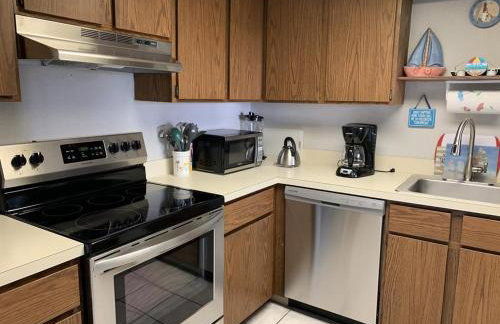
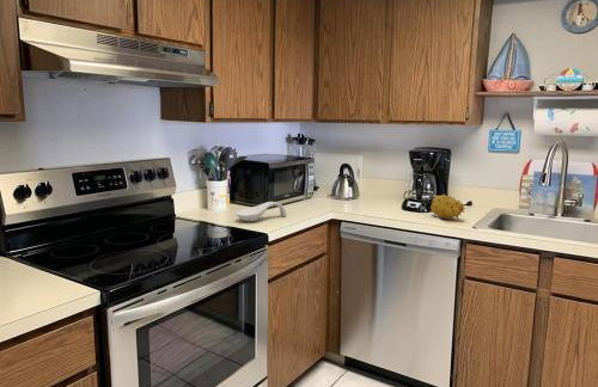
+ spoon rest (261, 210)
+ fruit (447, 205)
